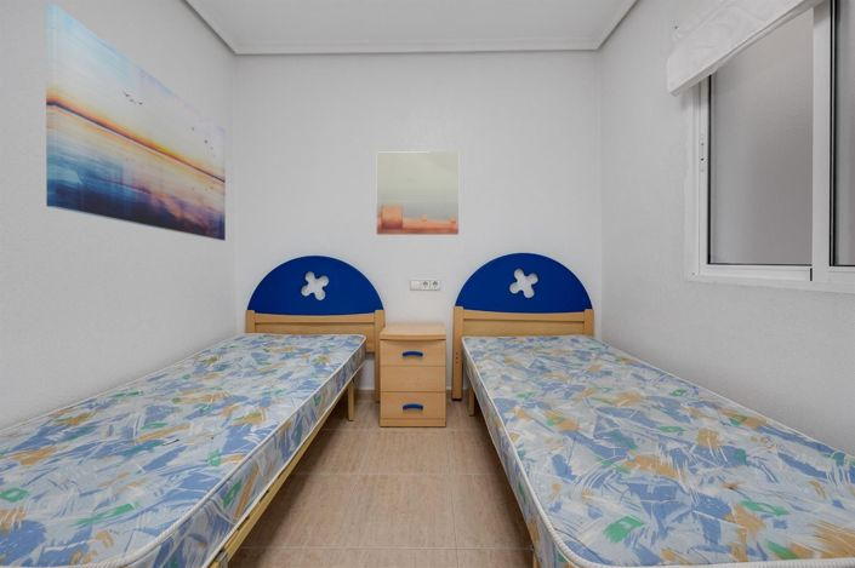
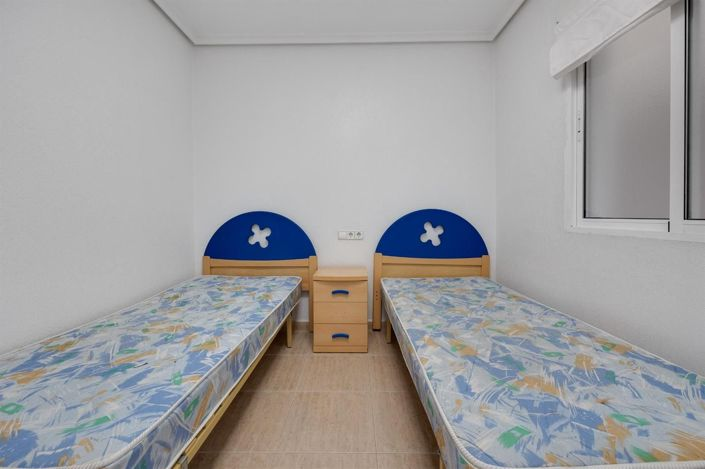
- wall art (417, 193)
- wall art (161, 156)
